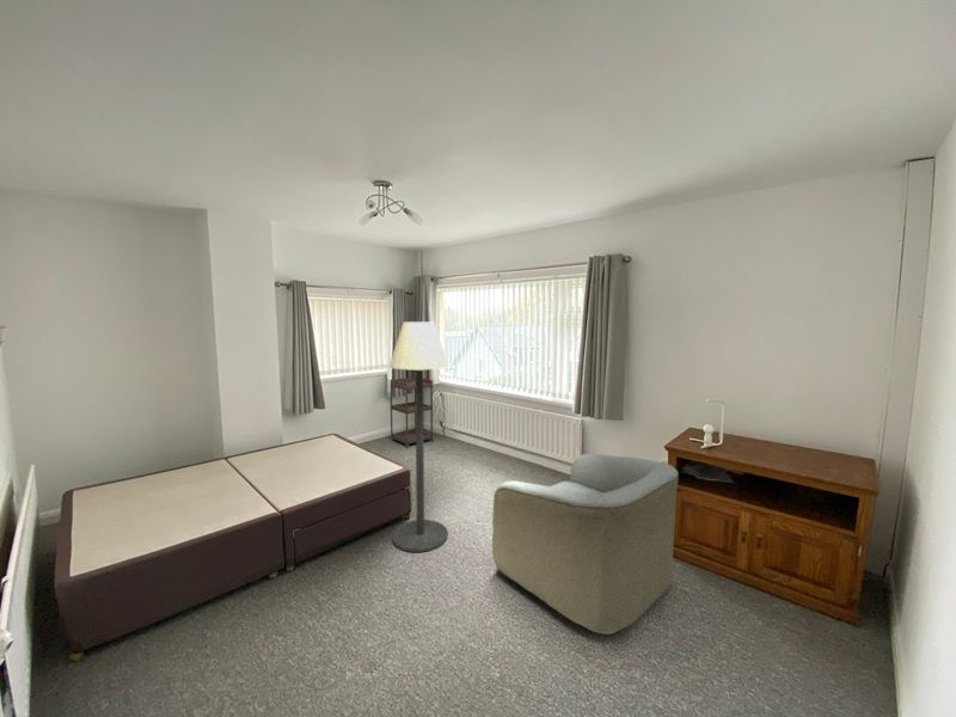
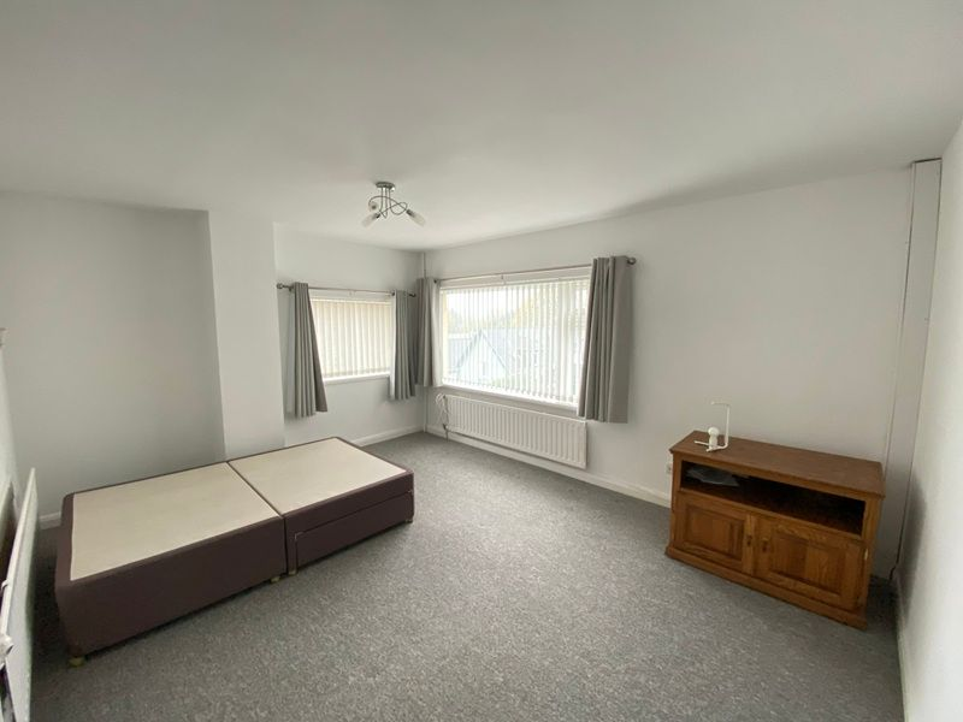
- floor lamp (419, 431)
- shelving unit (411, 410)
- armchair (586, 519)
